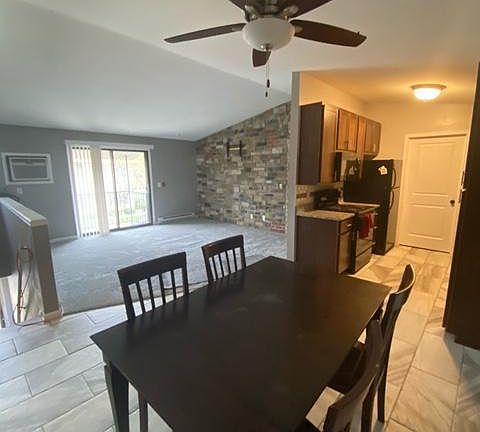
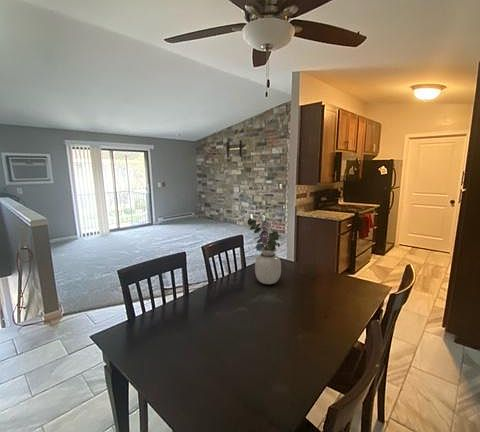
+ bouquet (264, 247)
